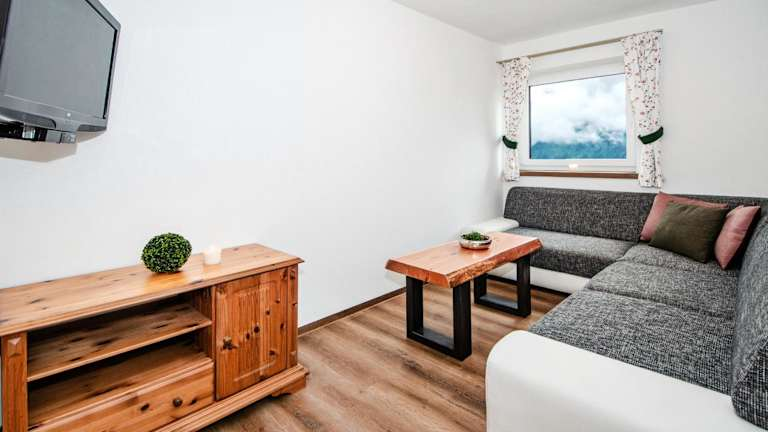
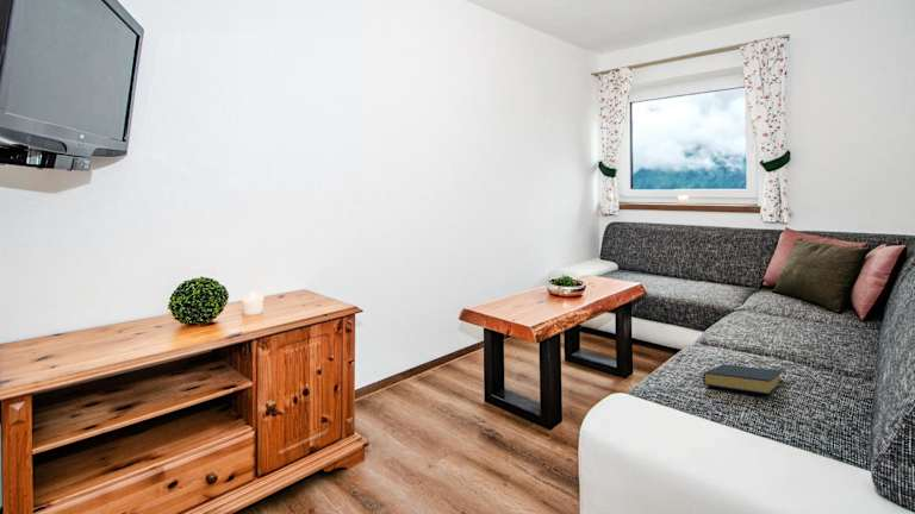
+ hardback book (743, 377)
